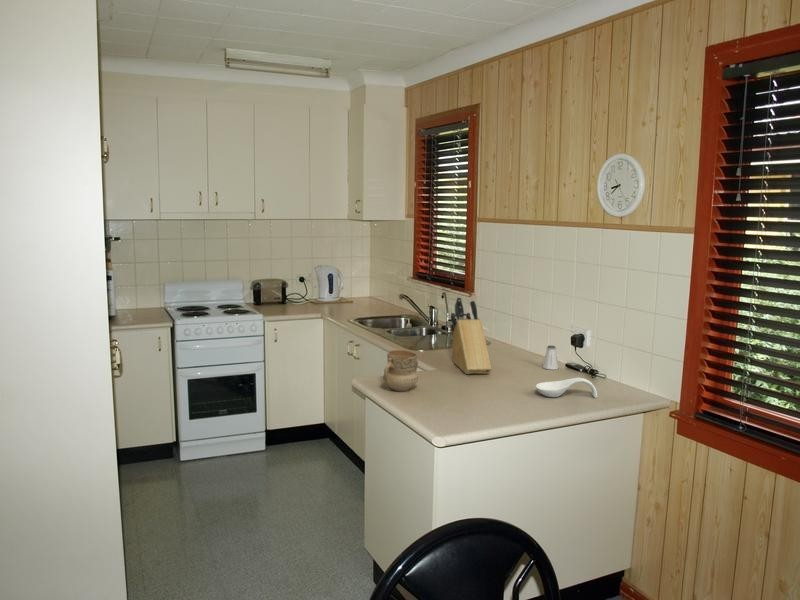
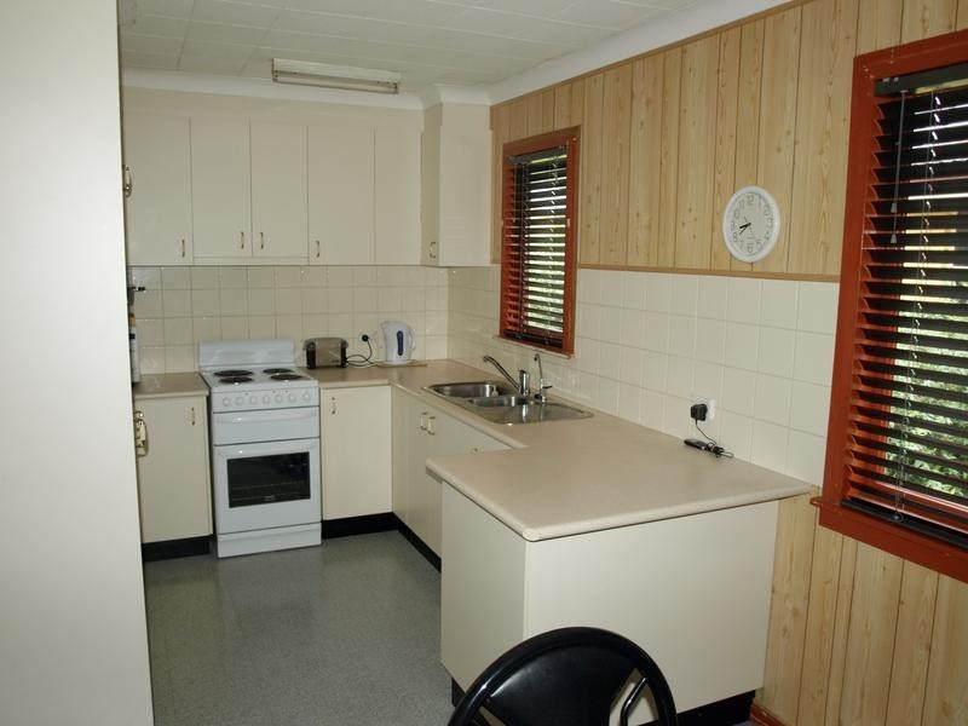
- mug (400, 370)
- spoon rest (566, 386)
- knife block (469, 333)
- saltshaker (551, 356)
